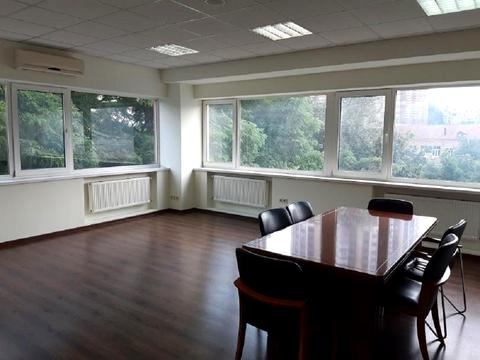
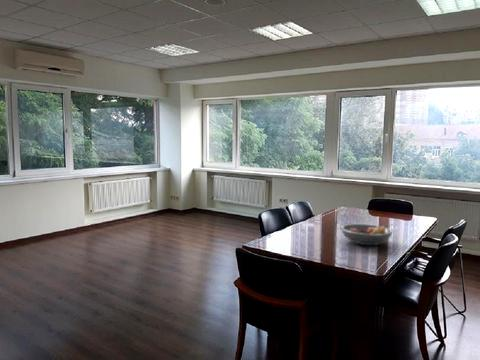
+ fruit bowl (365, 234)
